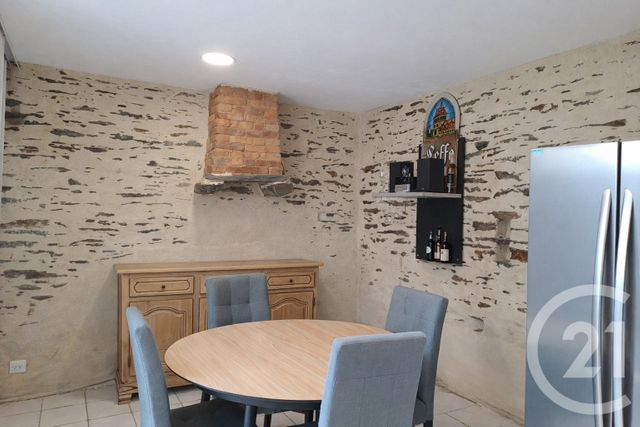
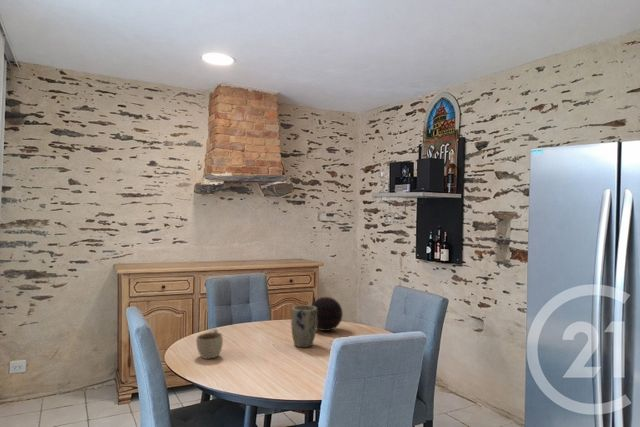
+ decorative orb (325, 313)
+ plant pot (303, 326)
+ cup (211, 343)
